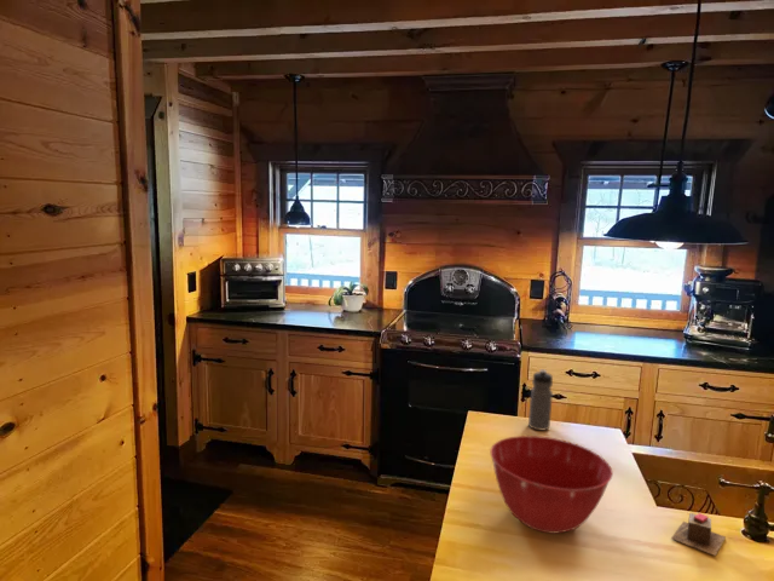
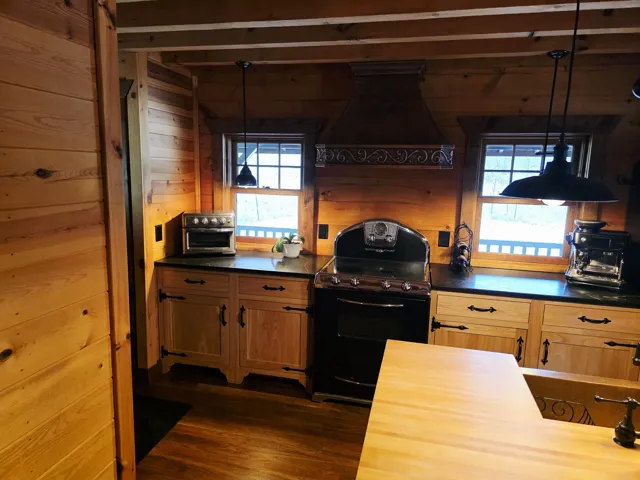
- sponge (699, 527)
- water bottle (541, 398)
- mixing bowl (547, 488)
